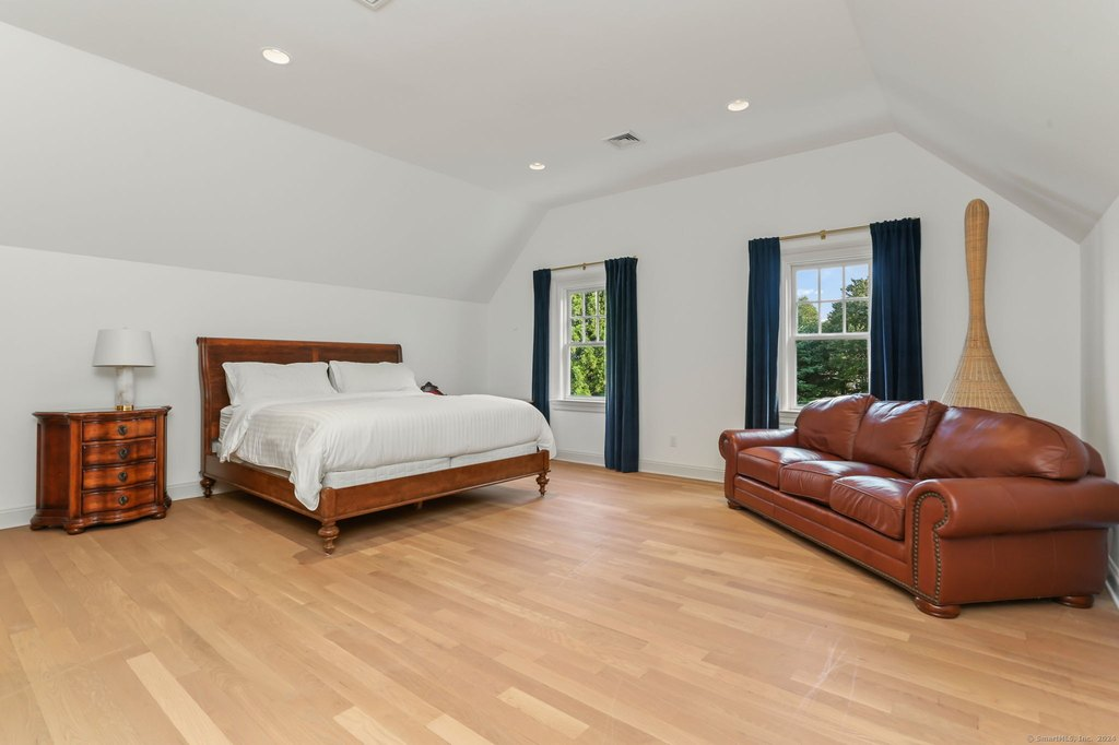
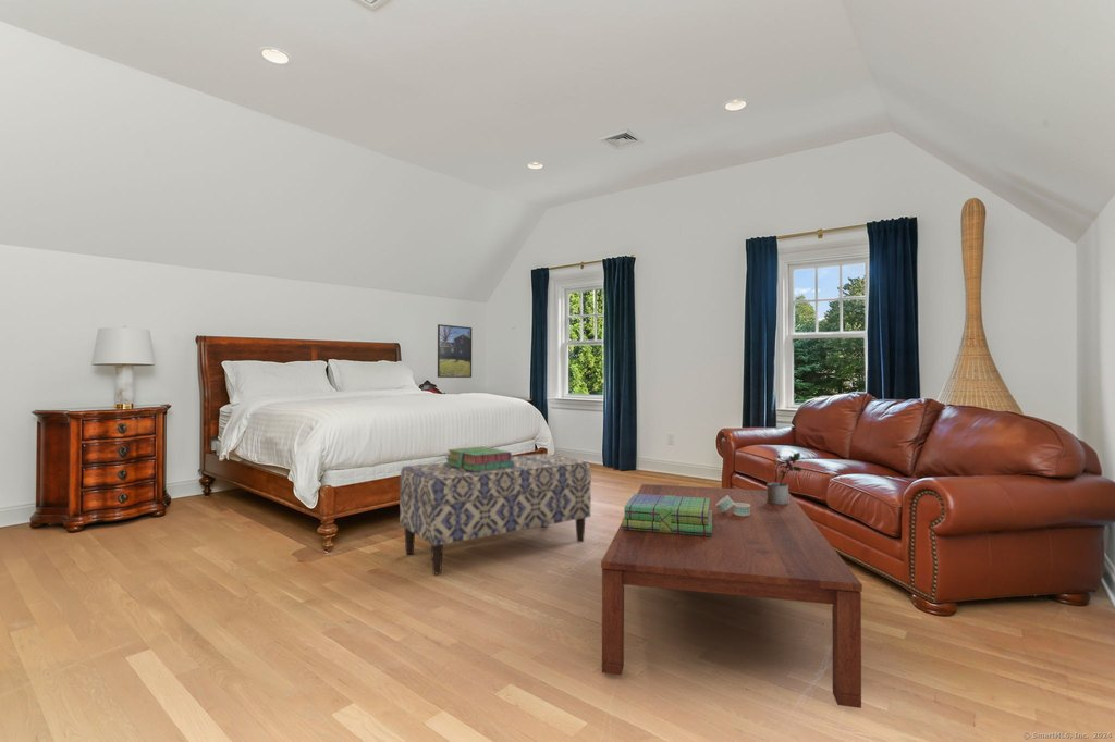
+ coffee table (716, 560)
+ bench (498, 505)
+ stack of books (479, 457)
+ potted plant (783, 478)
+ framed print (455, 351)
+ stack of books (669, 512)
+ napkin ring (733, 504)
